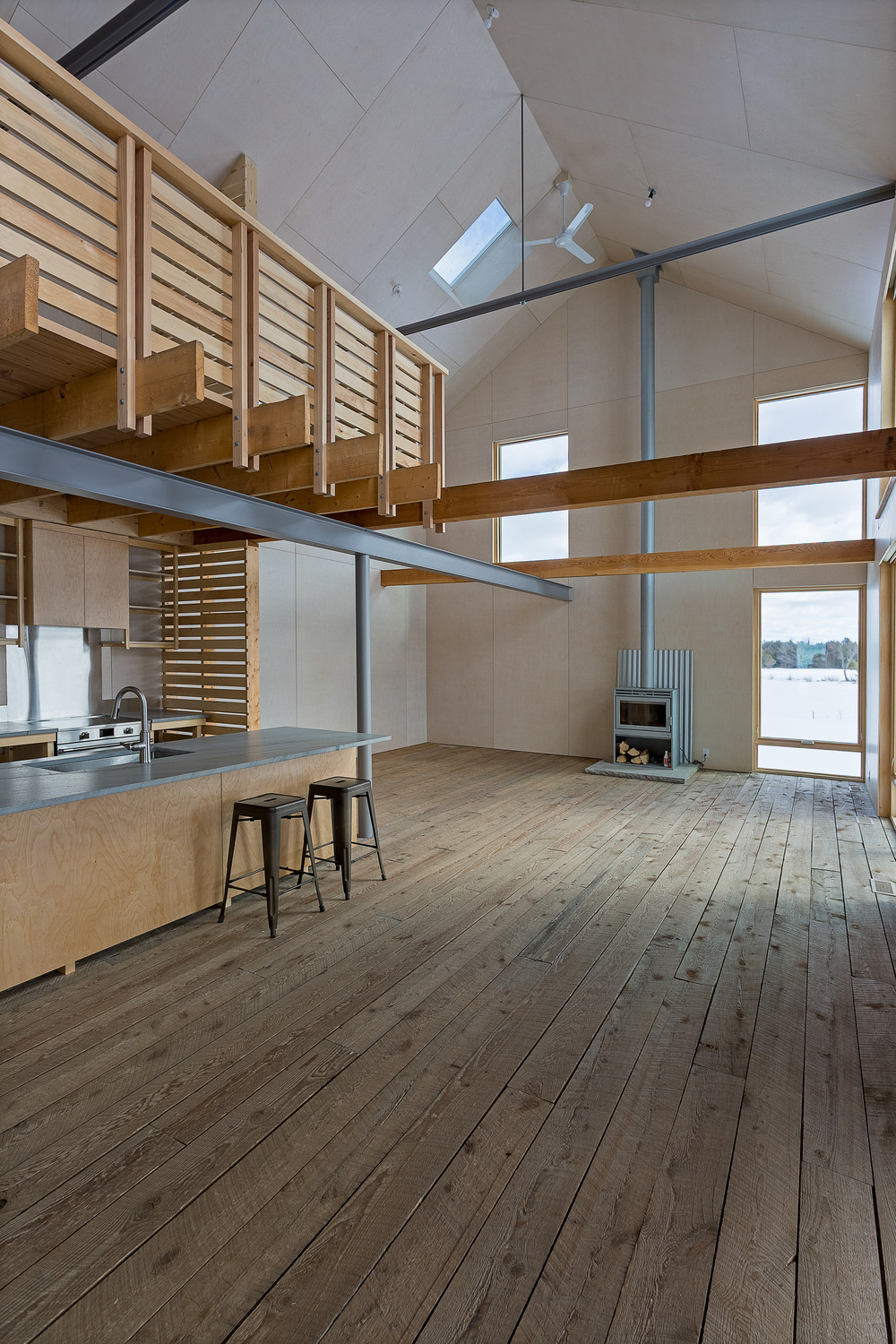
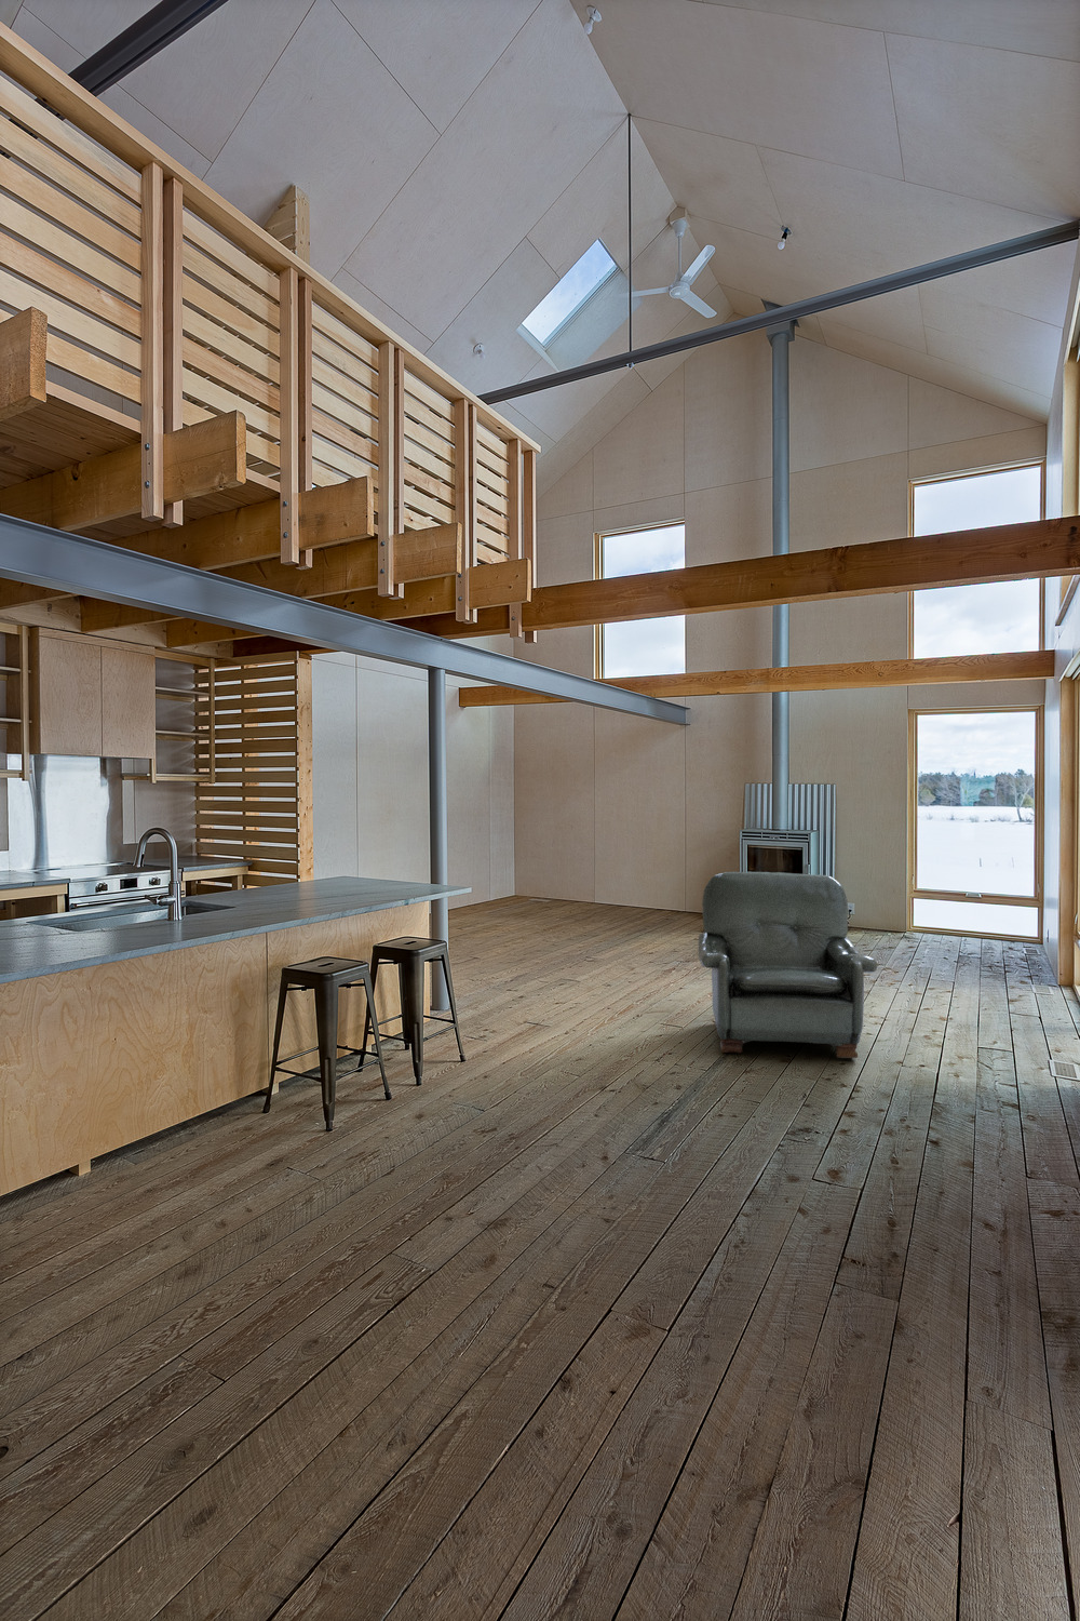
+ armchair (779, 956)
